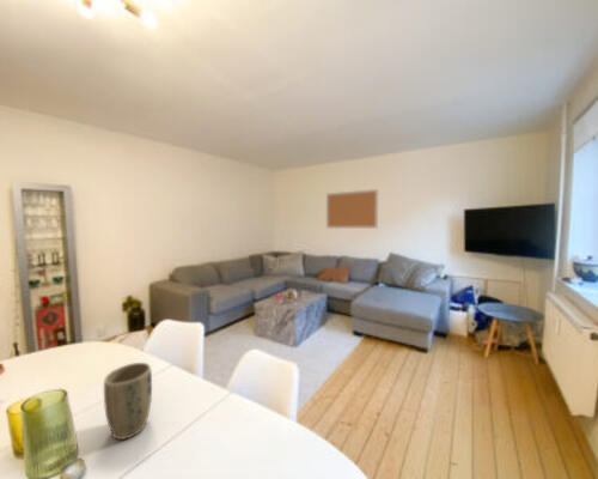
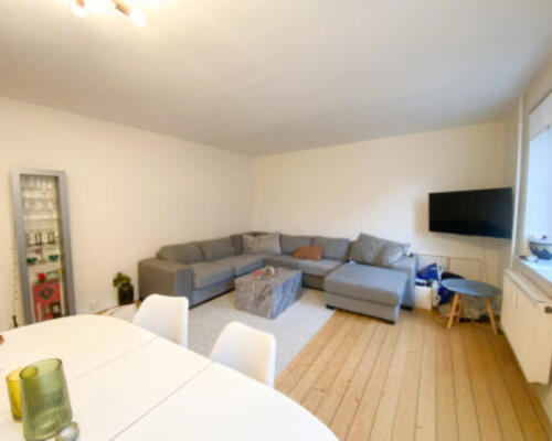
- plant pot (129, 400)
- bulletin board (350, 210)
